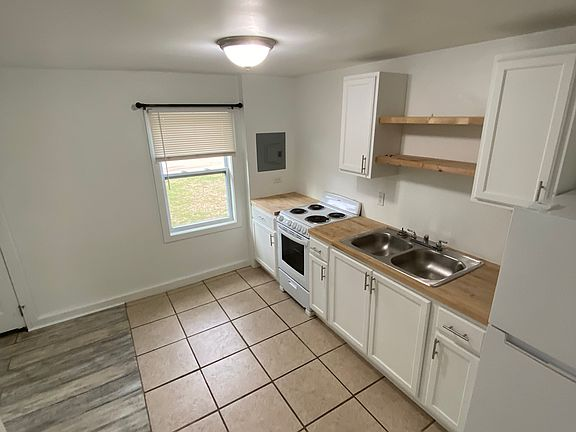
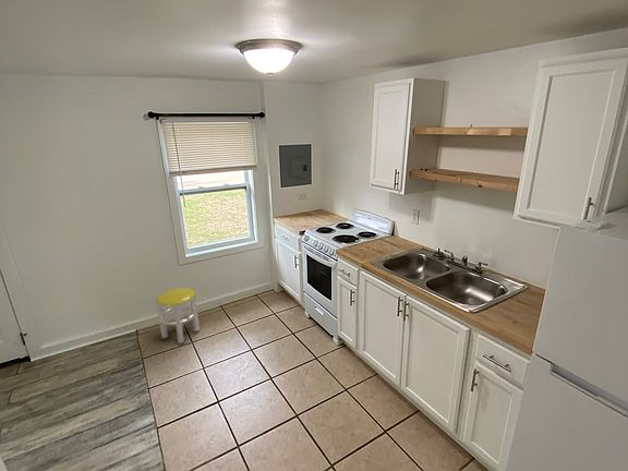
+ stool (178, 314)
